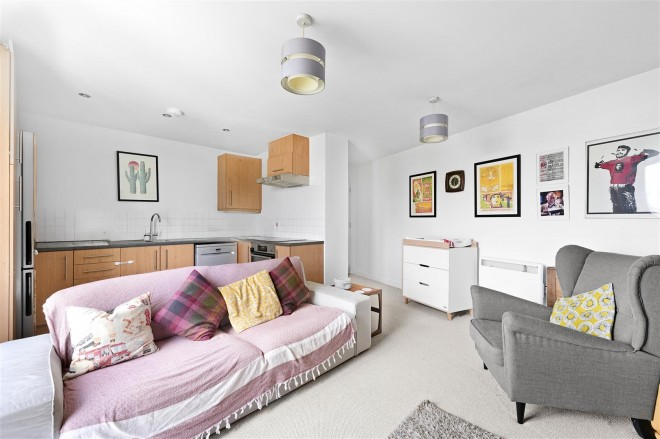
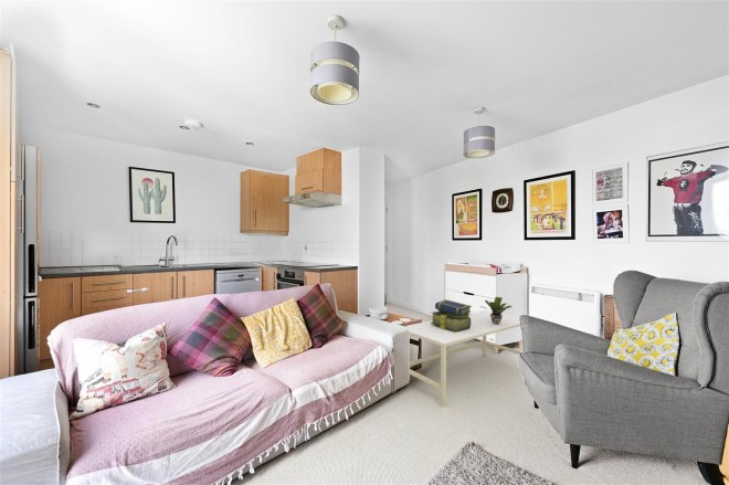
+ coffee table (467, 348)
+ stack of books (452, 314)
+ potted plant (495, 310)
